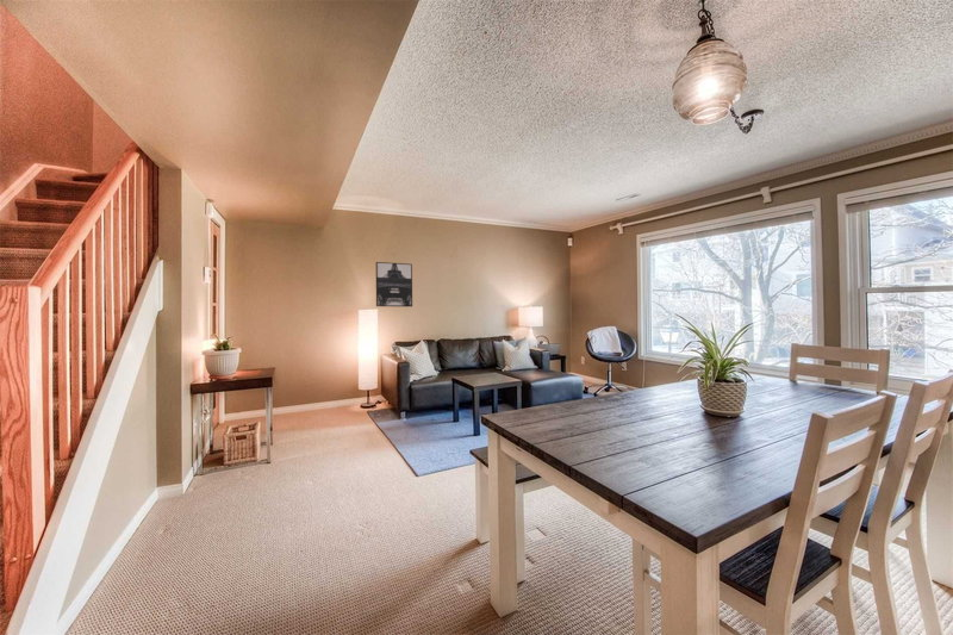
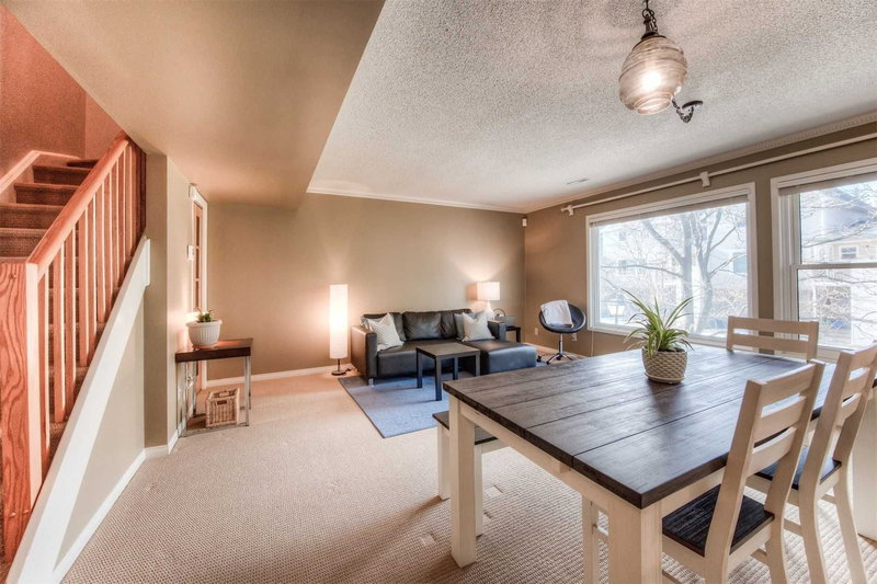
- wall art (394, 285)
